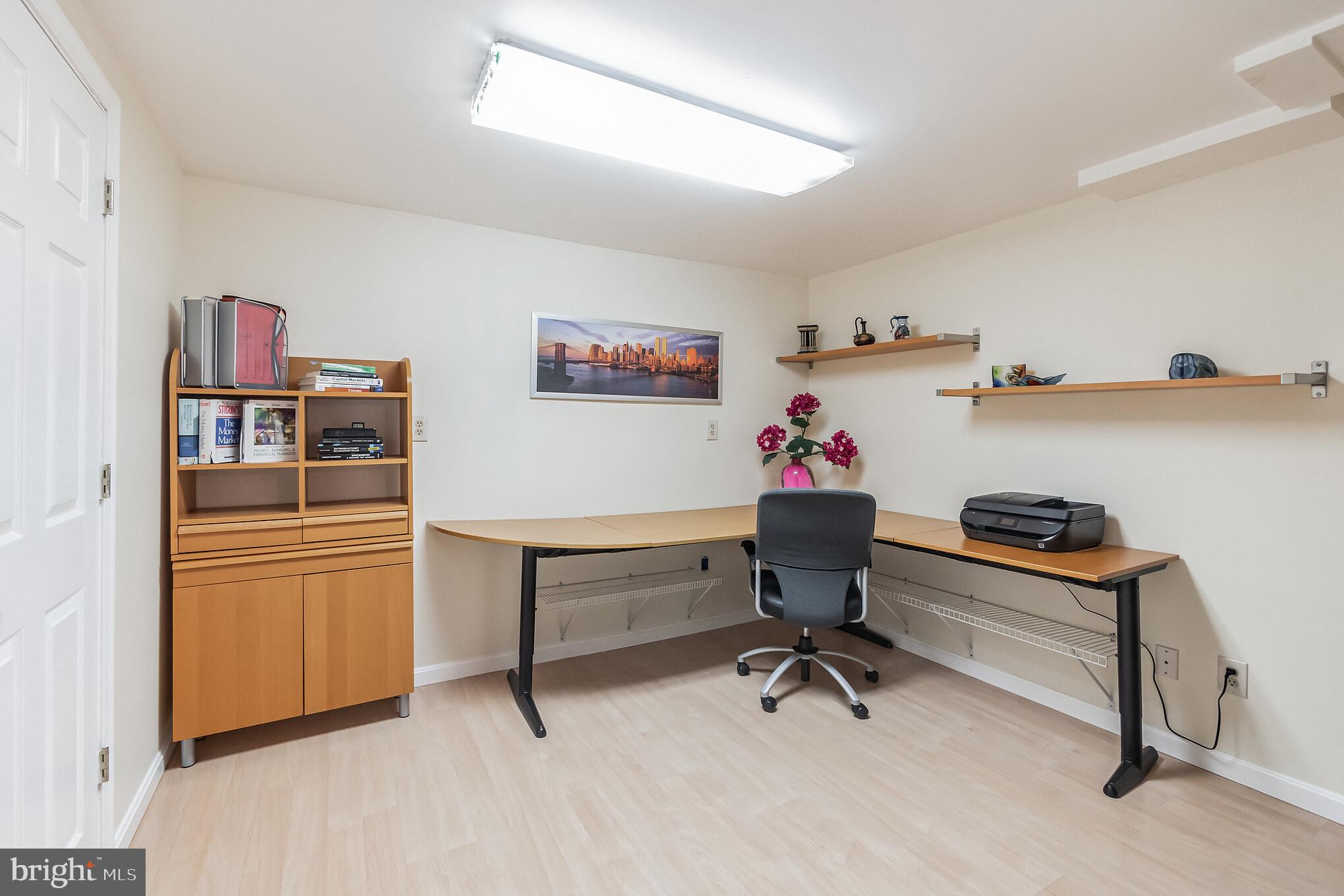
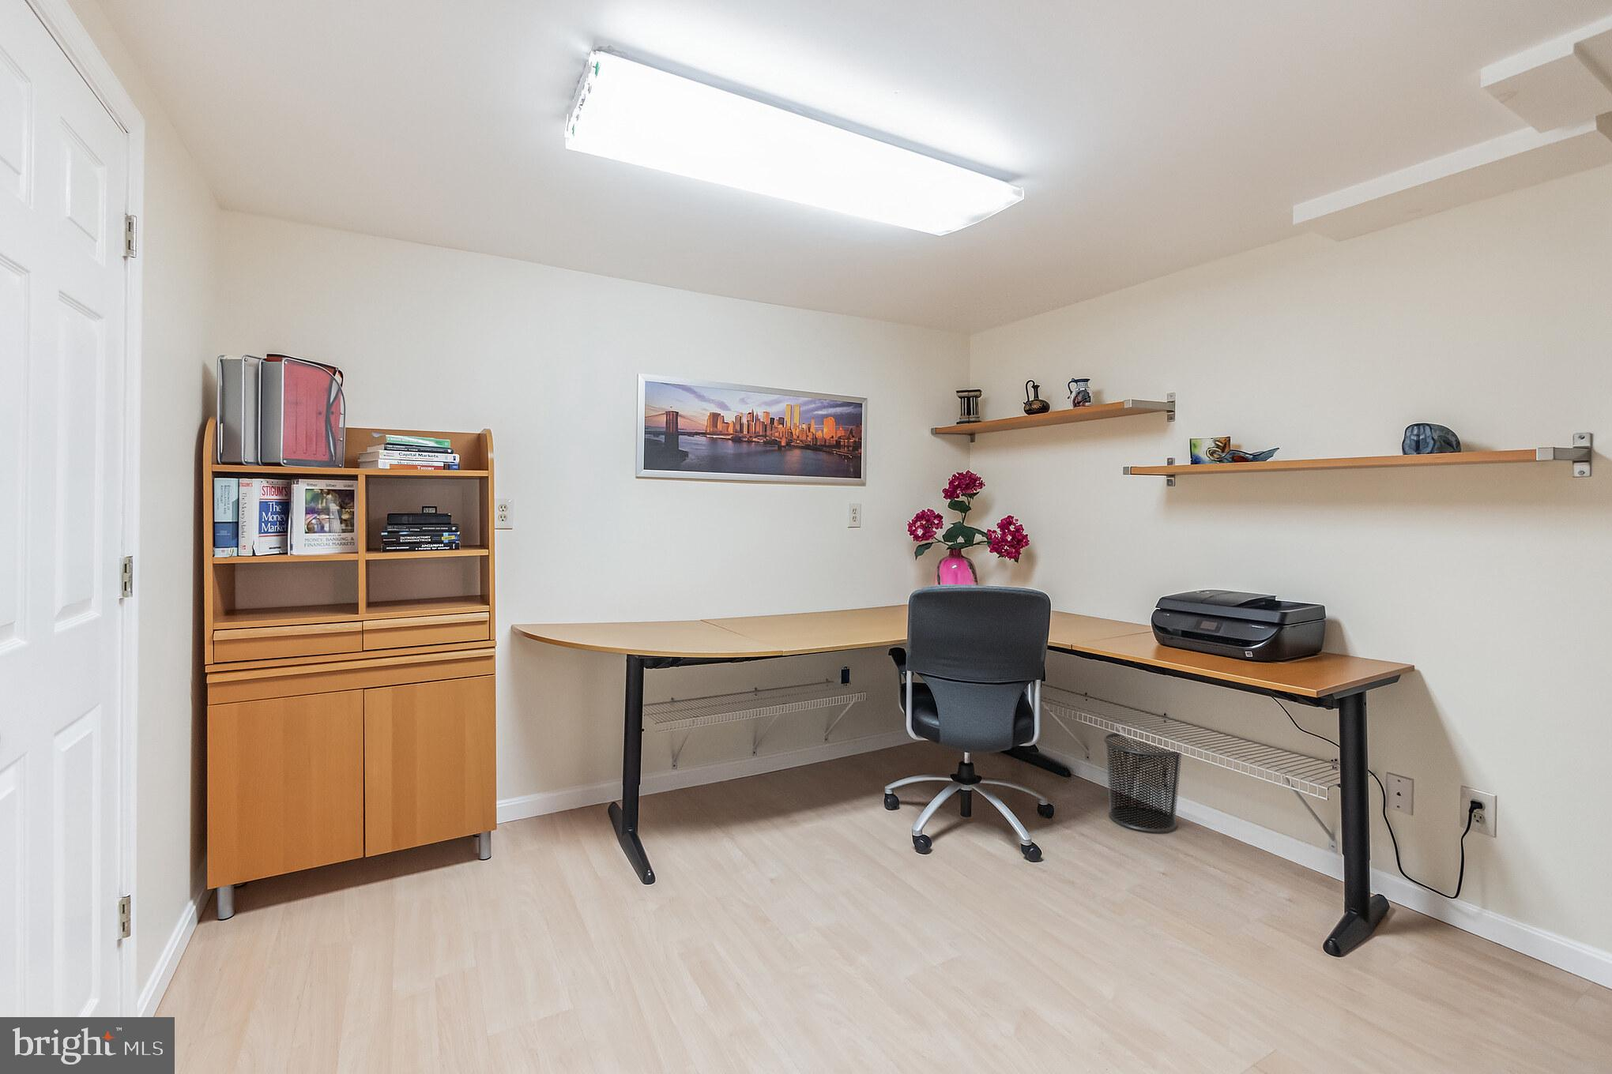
+ waste bin (1142, 782)
